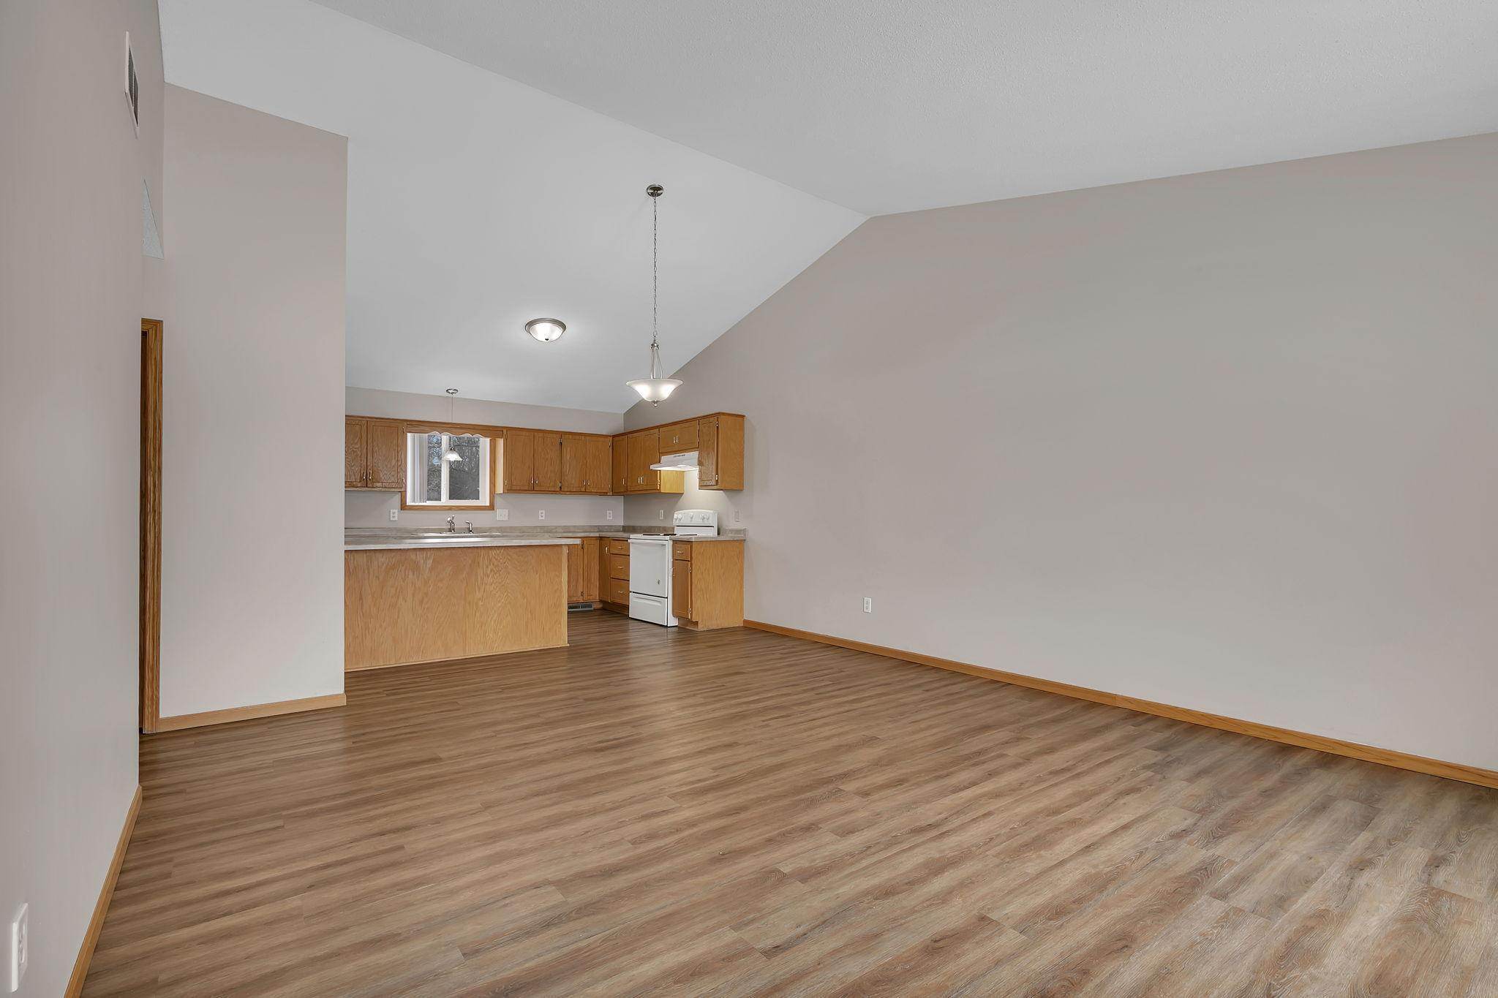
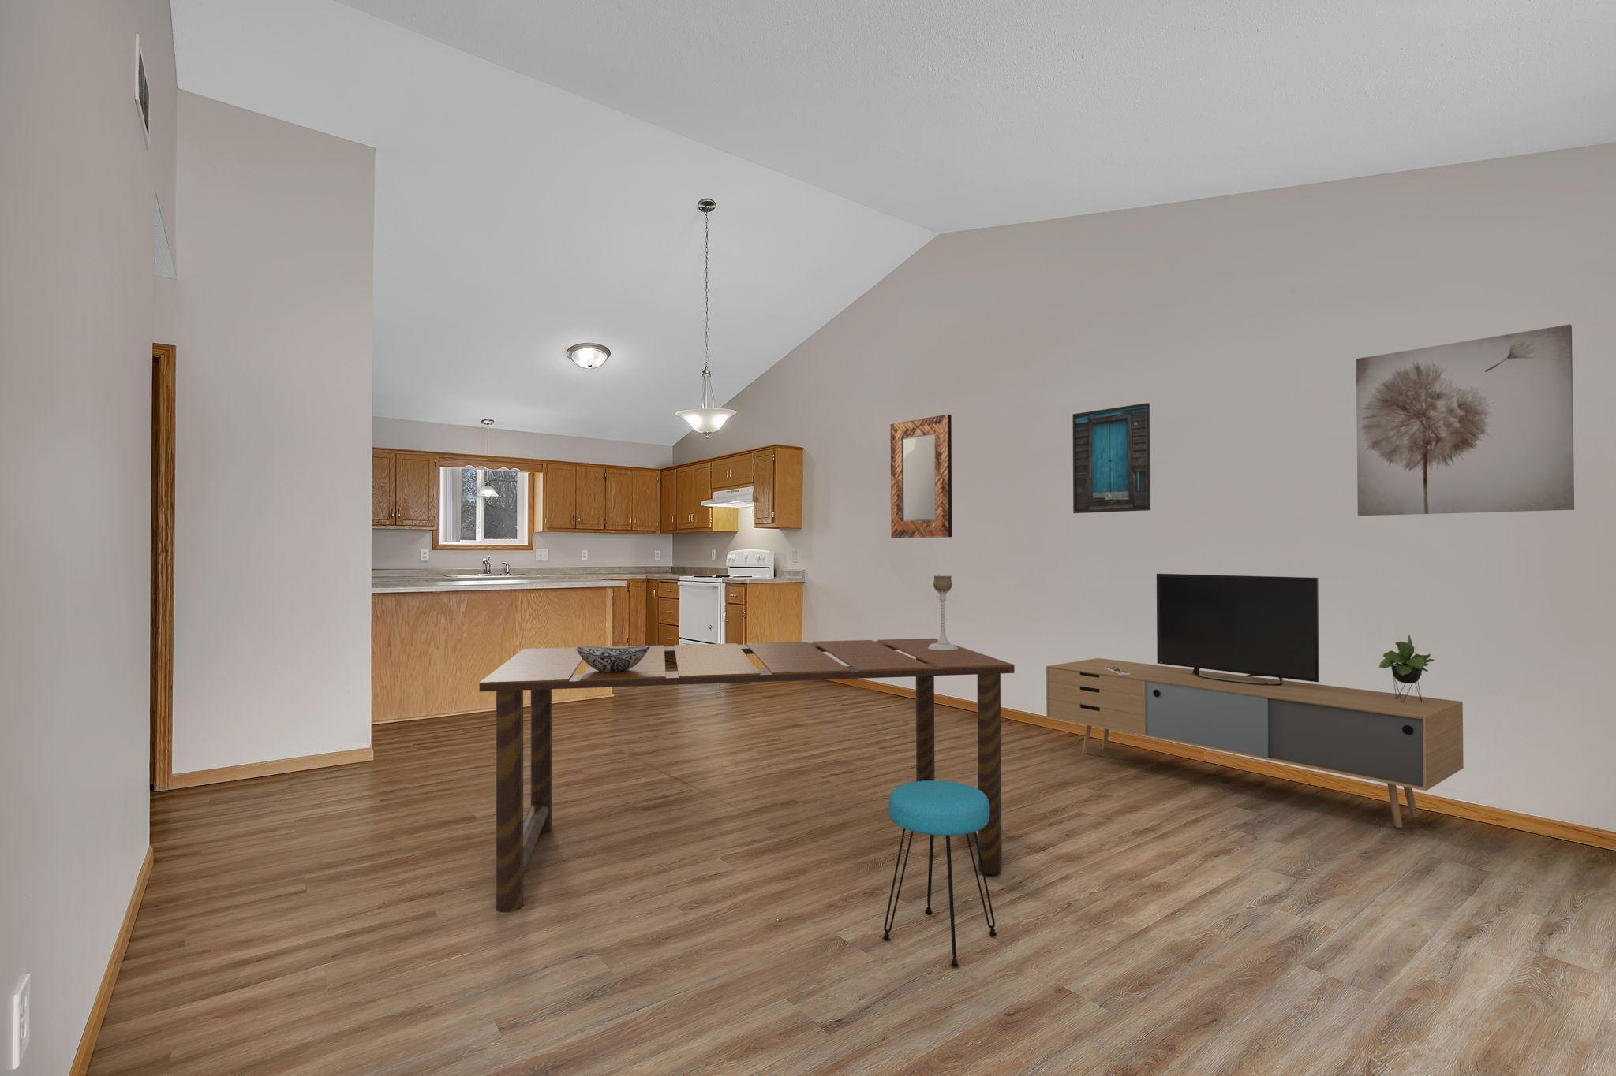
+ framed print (1109, 460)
+ stool (932, 863)
+ decorative bowl (613, 657)
+ home mirror (919, 478)
+ dining table (750, 682)
+ media console (1228, 679)
+ wall art (1456, 428)
+ candle holder (942, 611)
